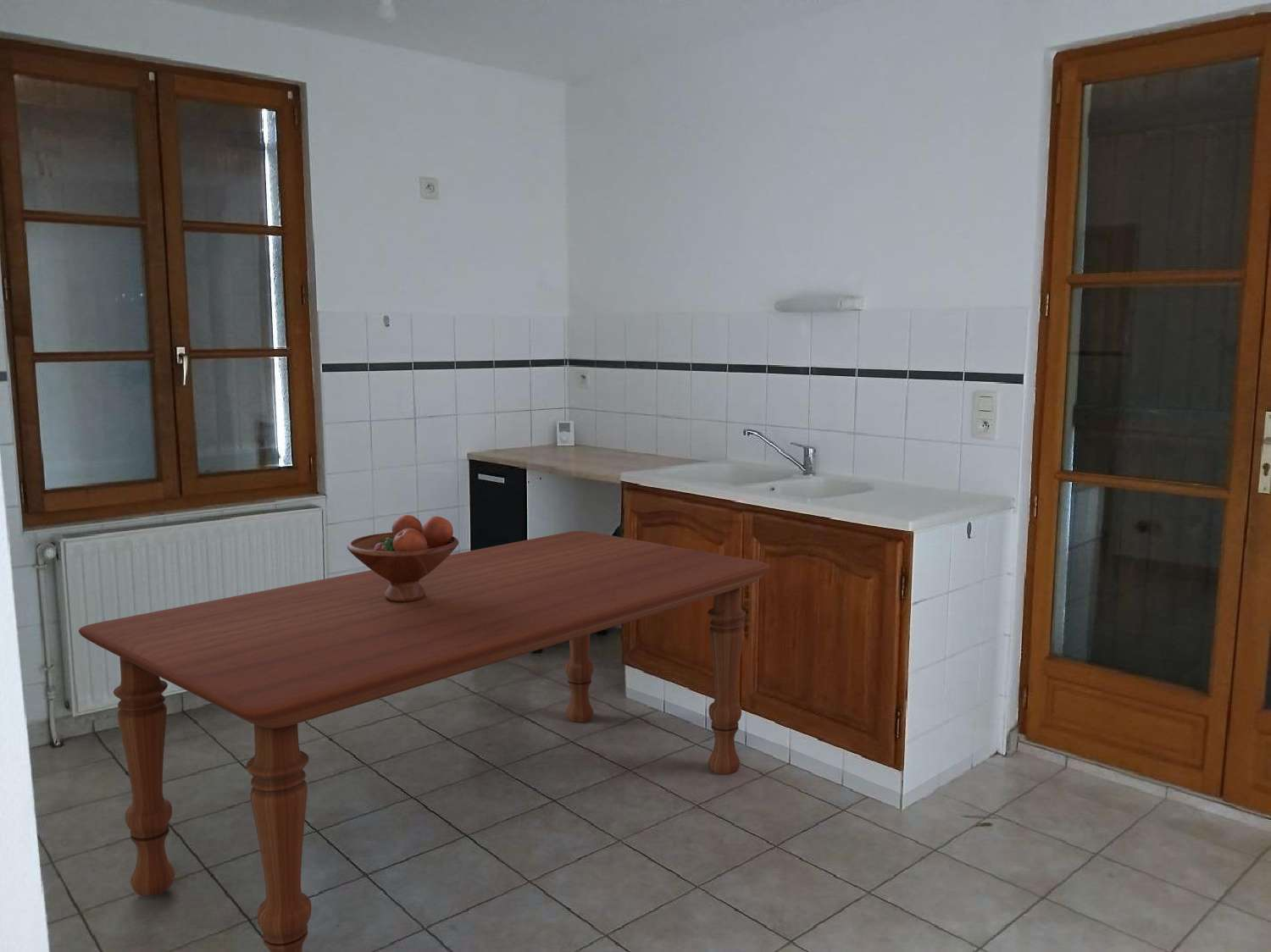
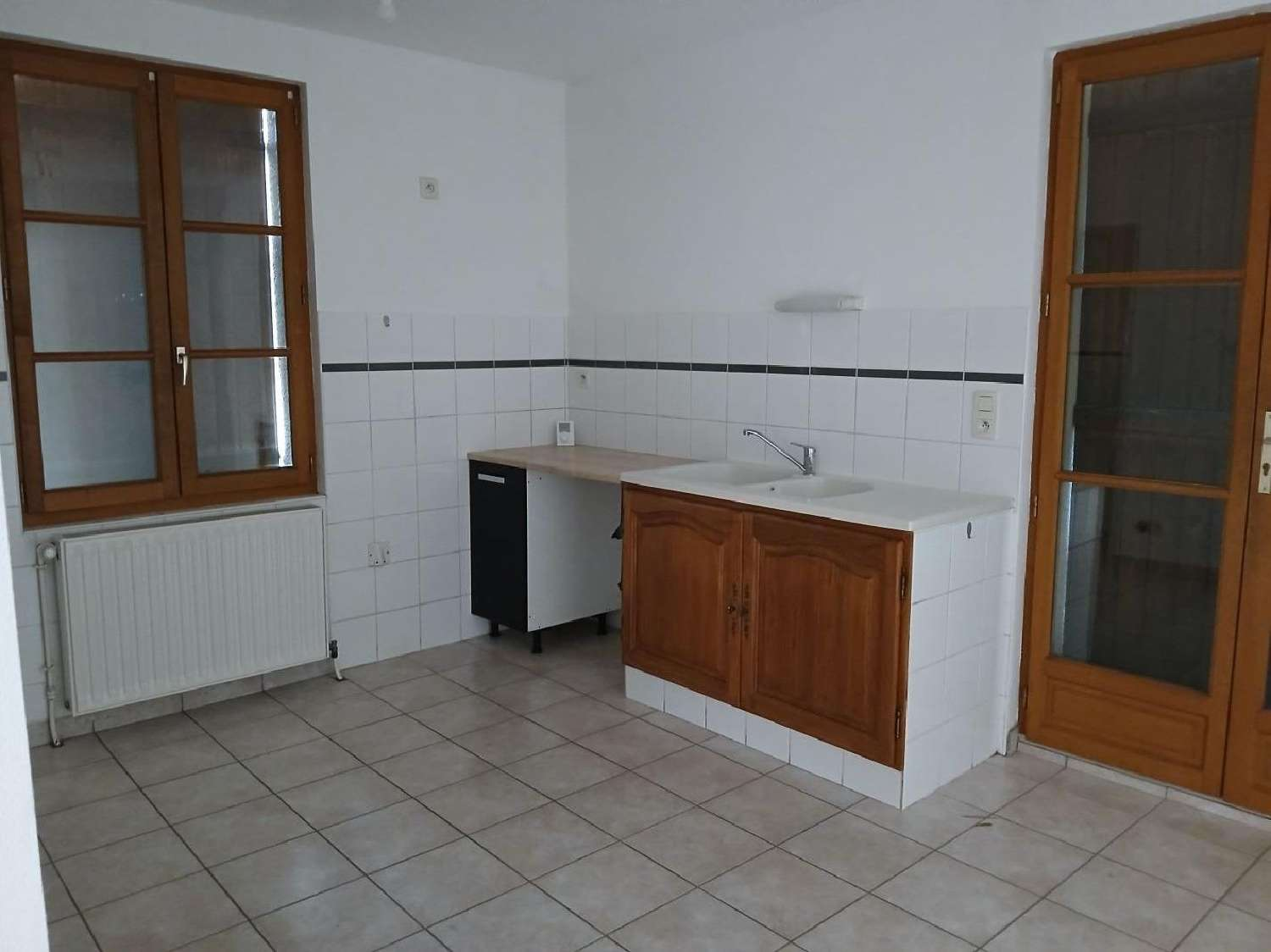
- dining table (459, 673)
- fruit bowl (403, 558)
